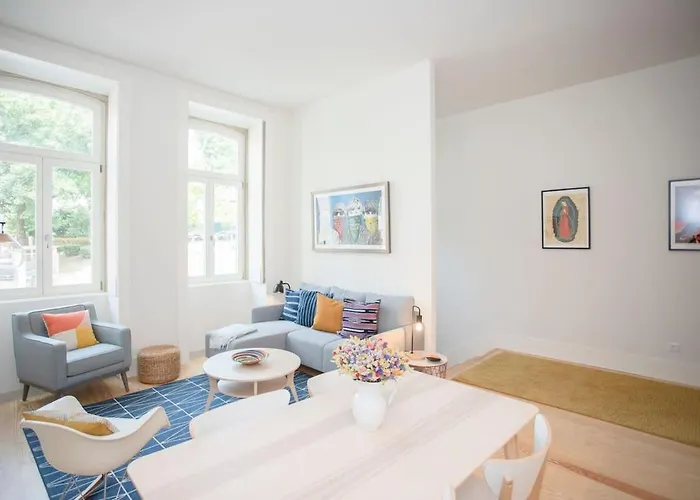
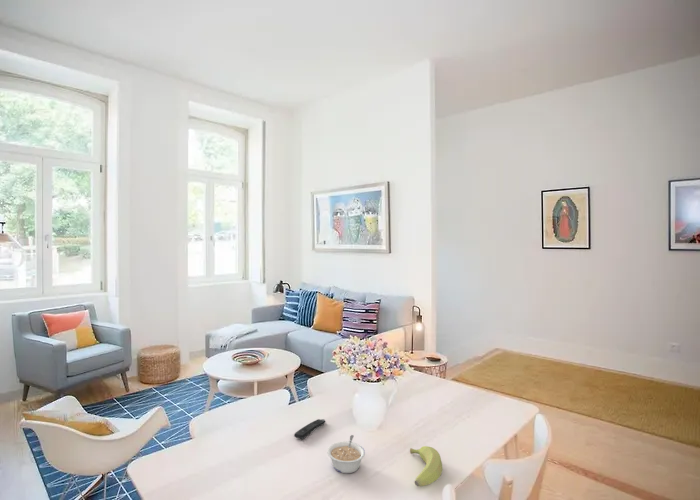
+ banana (423, 460)
+ remote control (311, 427)
+ legume (345, 456)
